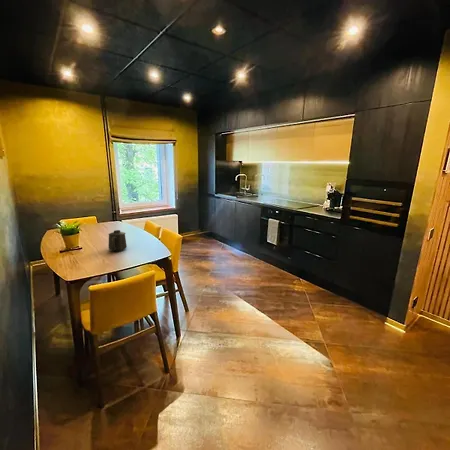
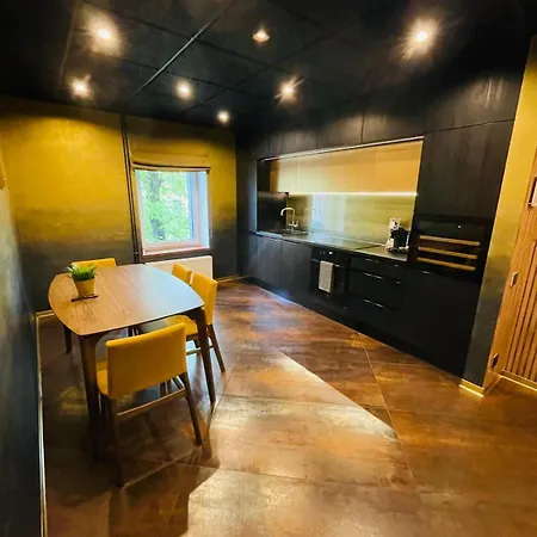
- mug (117, 240)
